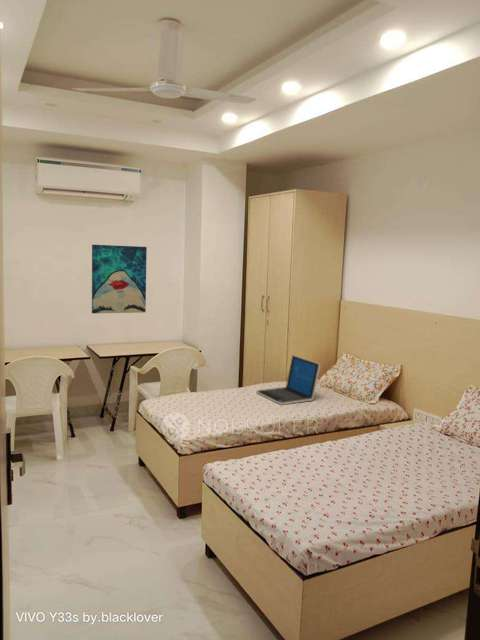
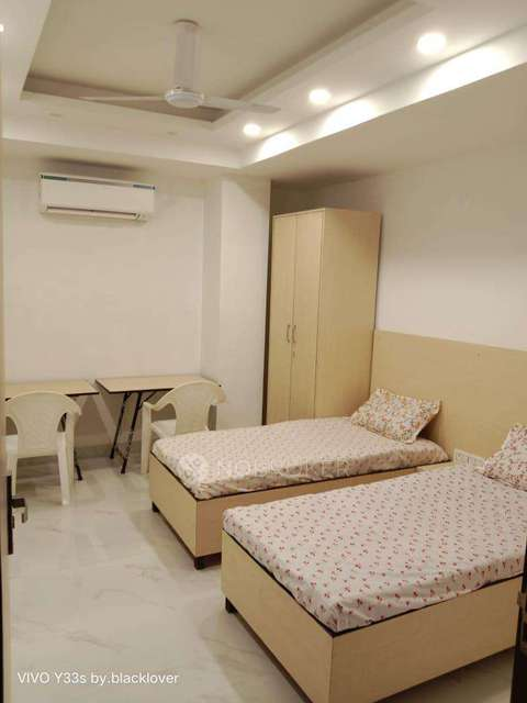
- wall art (119, 279)
- laptop (288, 378)
